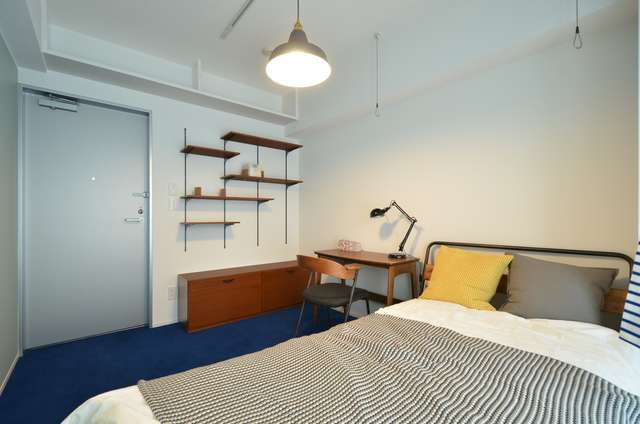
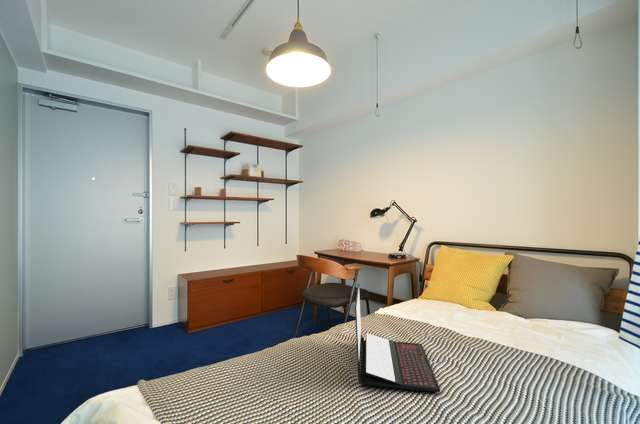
+ laptop (391, 340)
